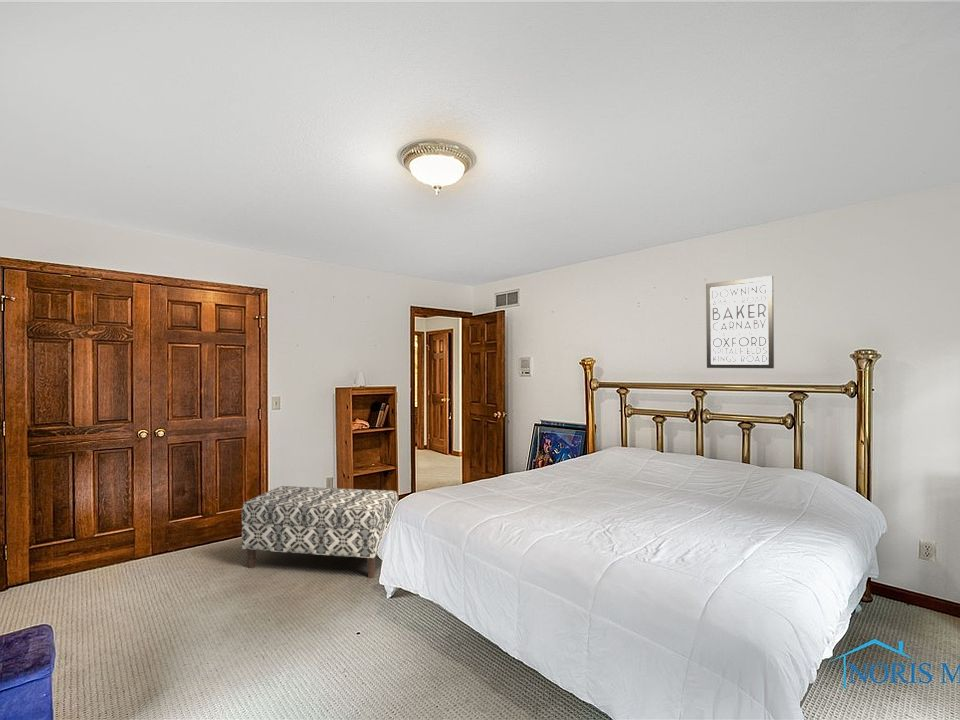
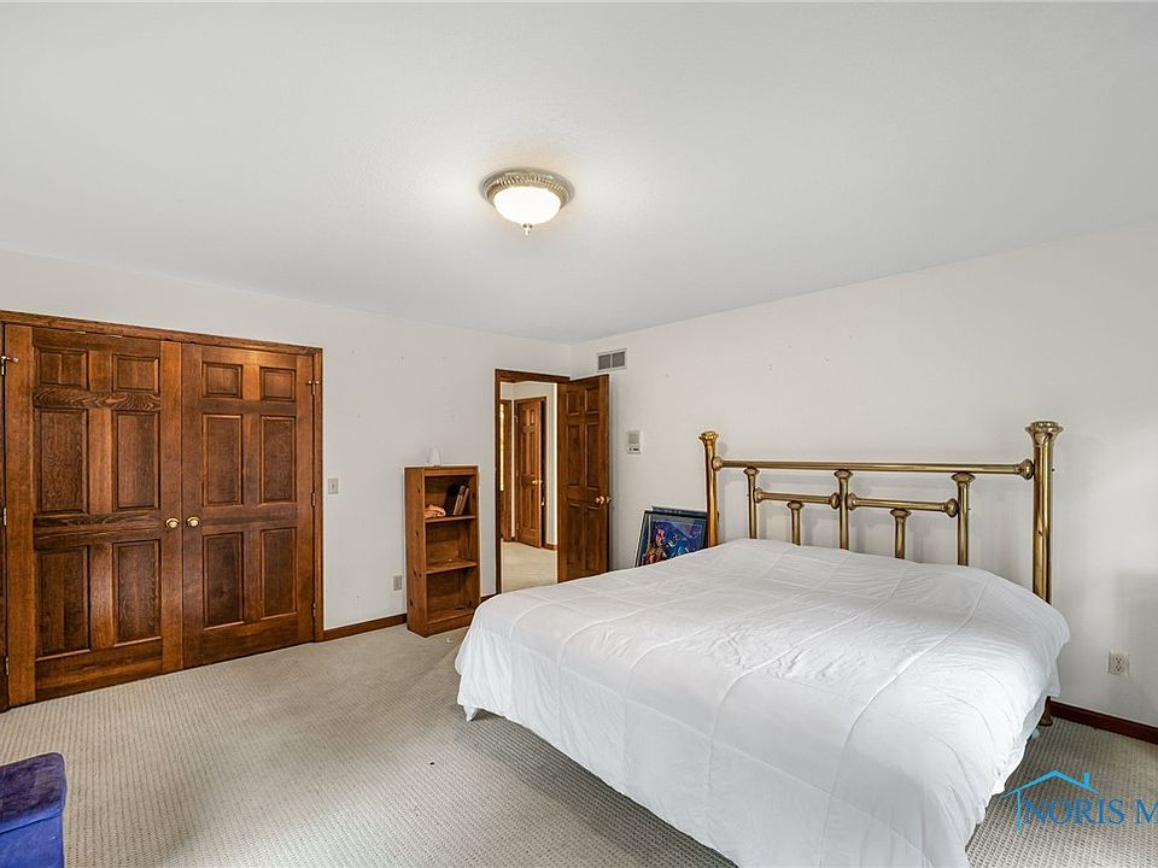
- wall art (738, 324)
- bench (323, 528)
